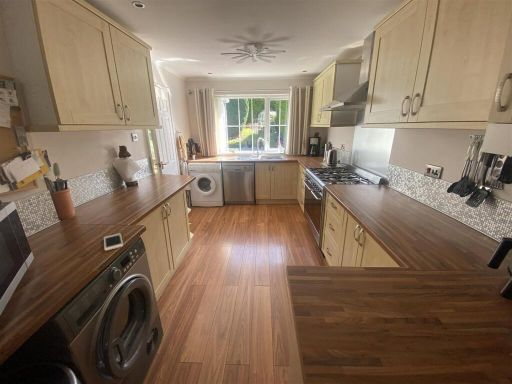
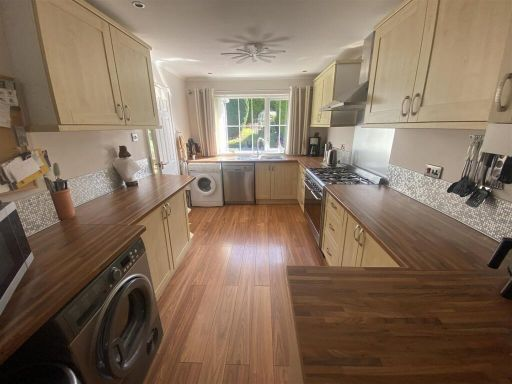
- cell phone (113, 241)
